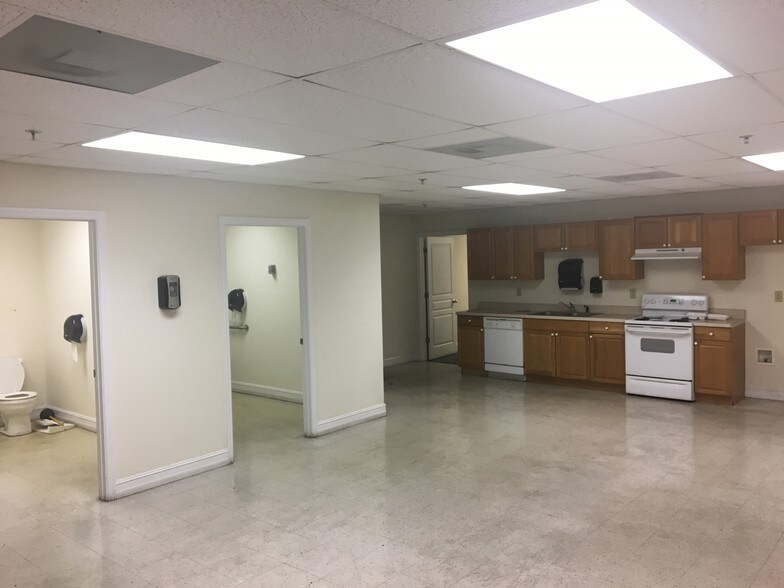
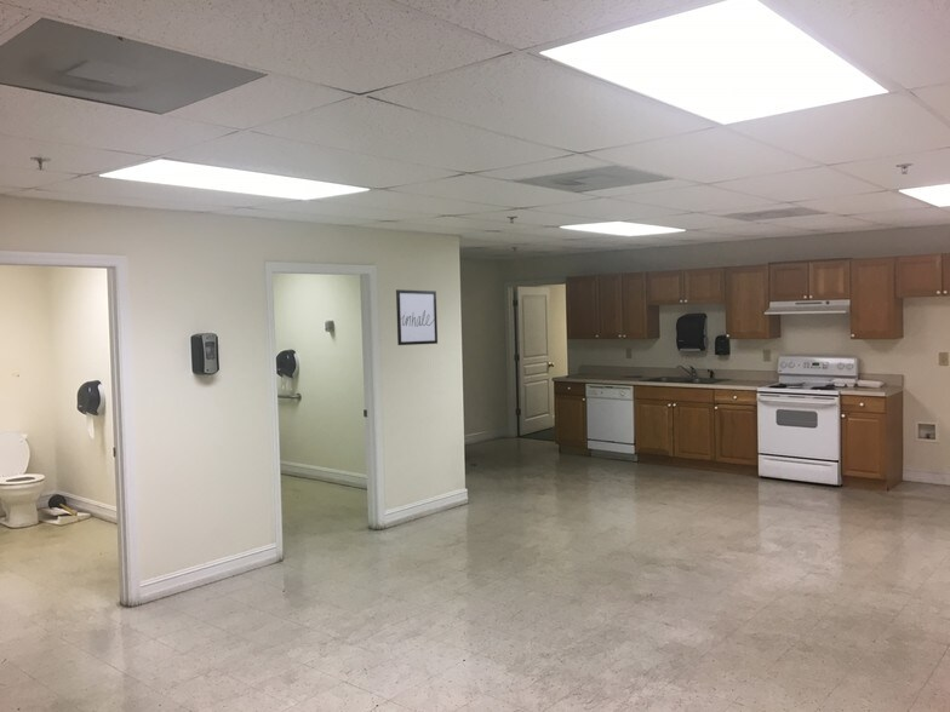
+ wall art (417, 317)
